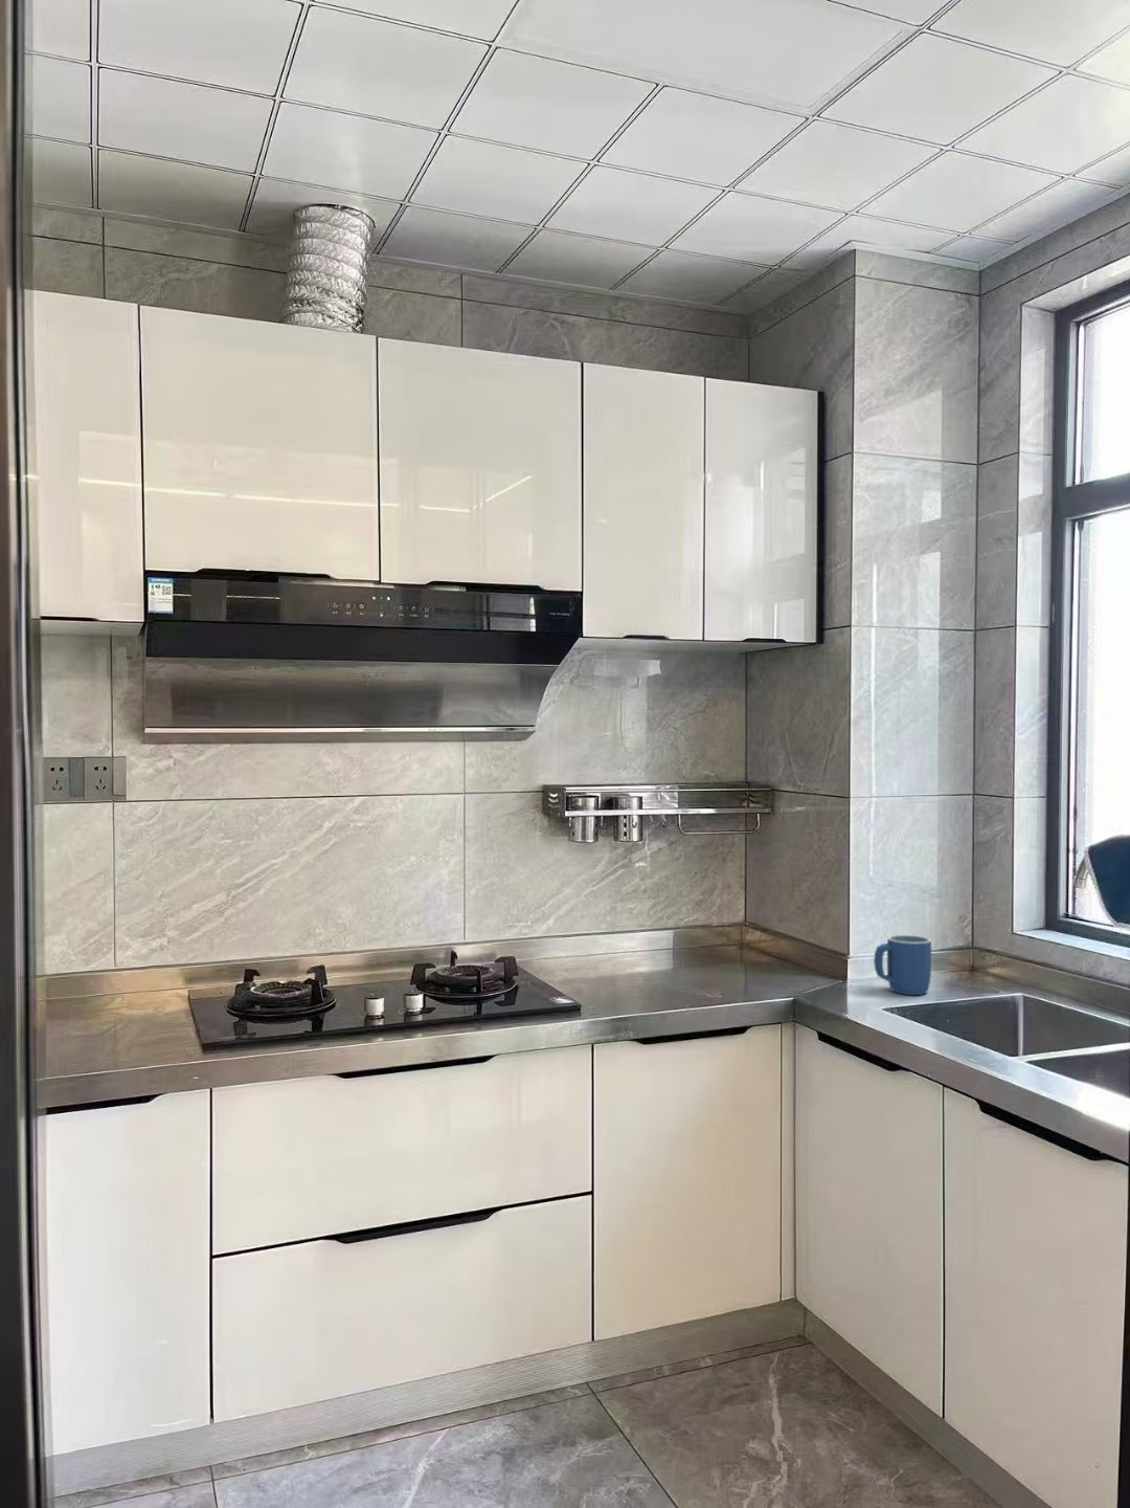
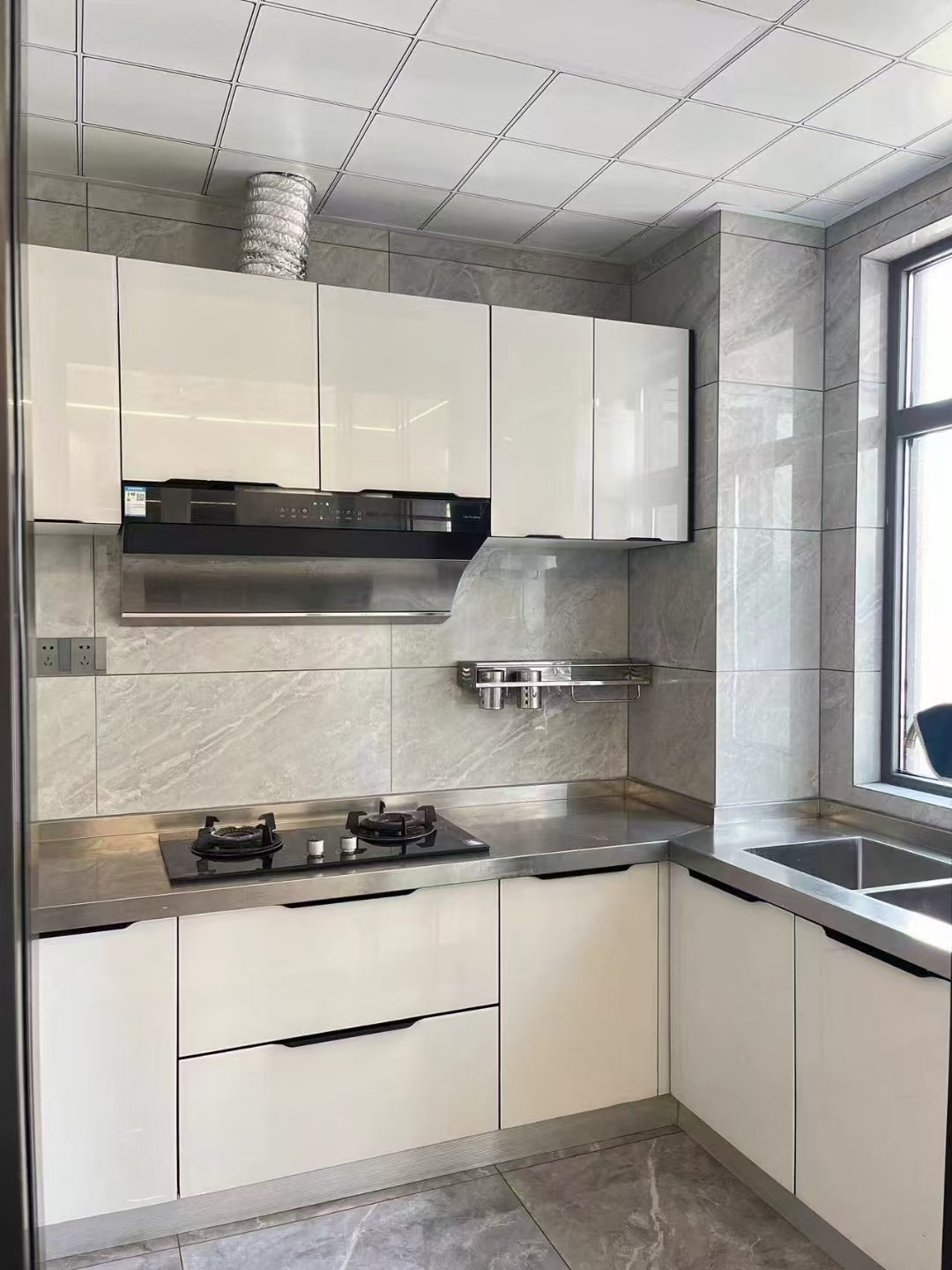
- mug (904, 964)
